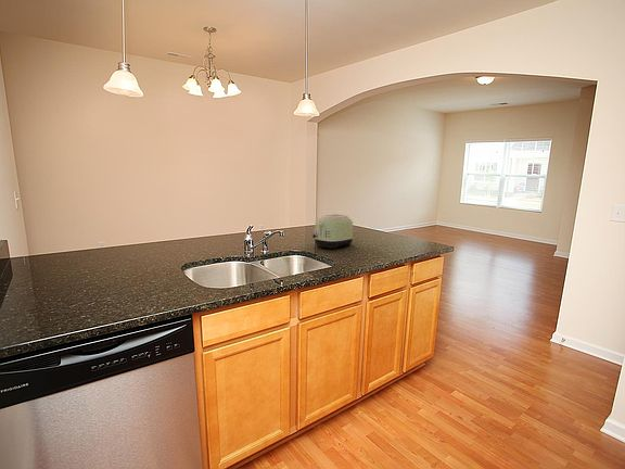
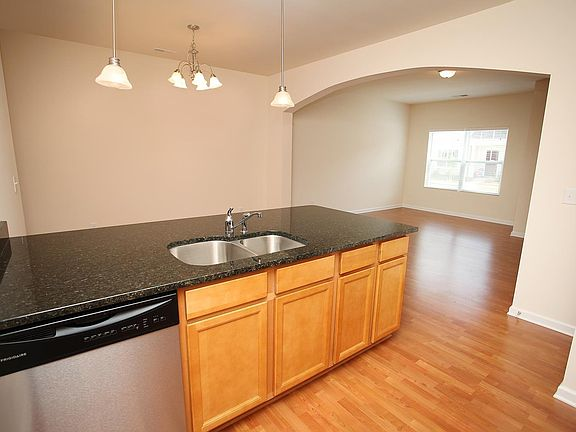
- toaster (332, 230)
